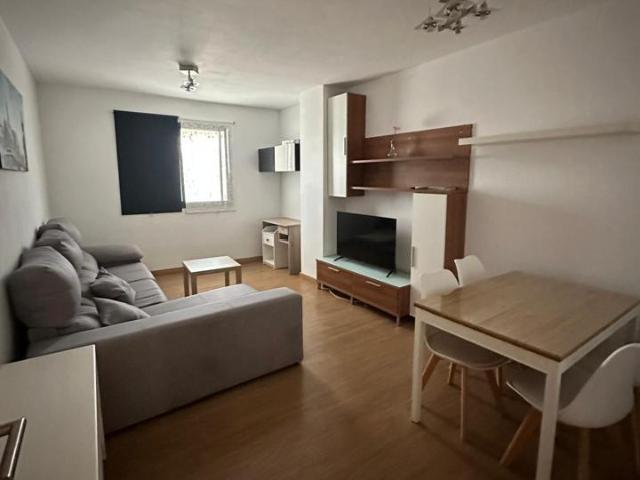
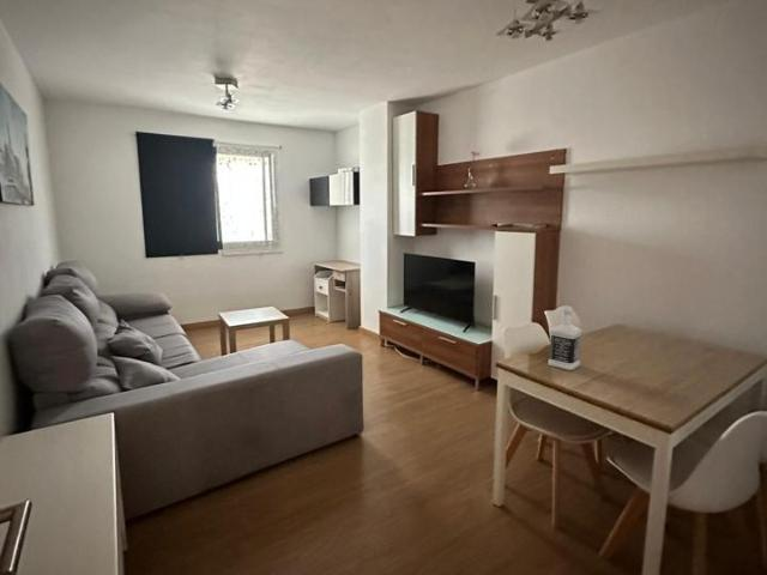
+ bottle (566, 335)
